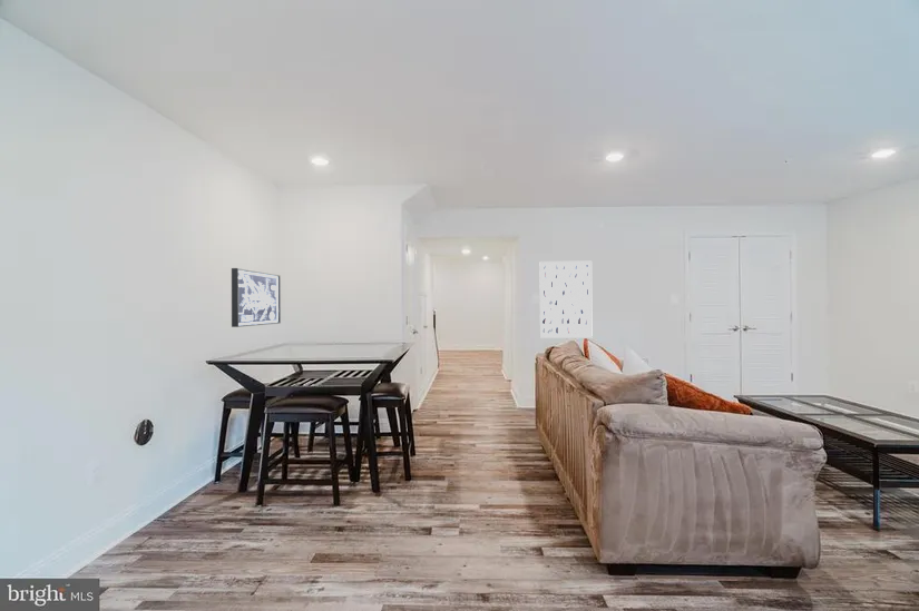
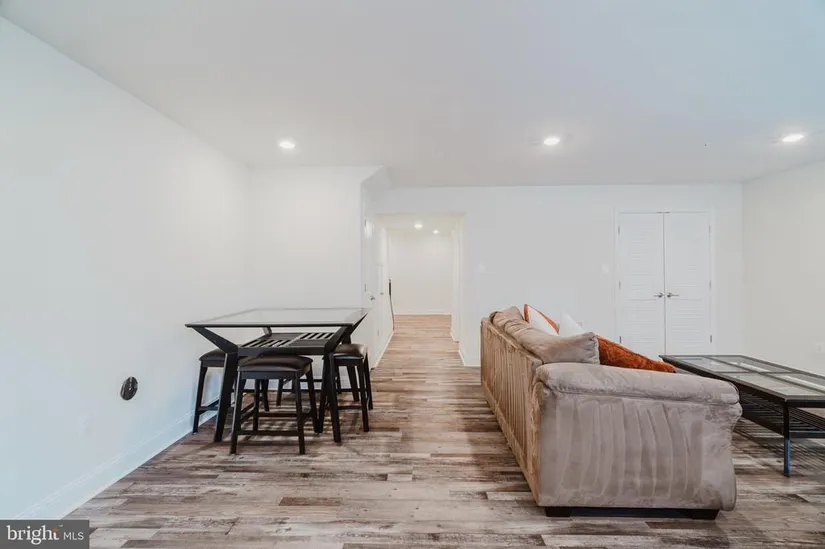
- wall art (258, 298)
- wall art (565, 299)
